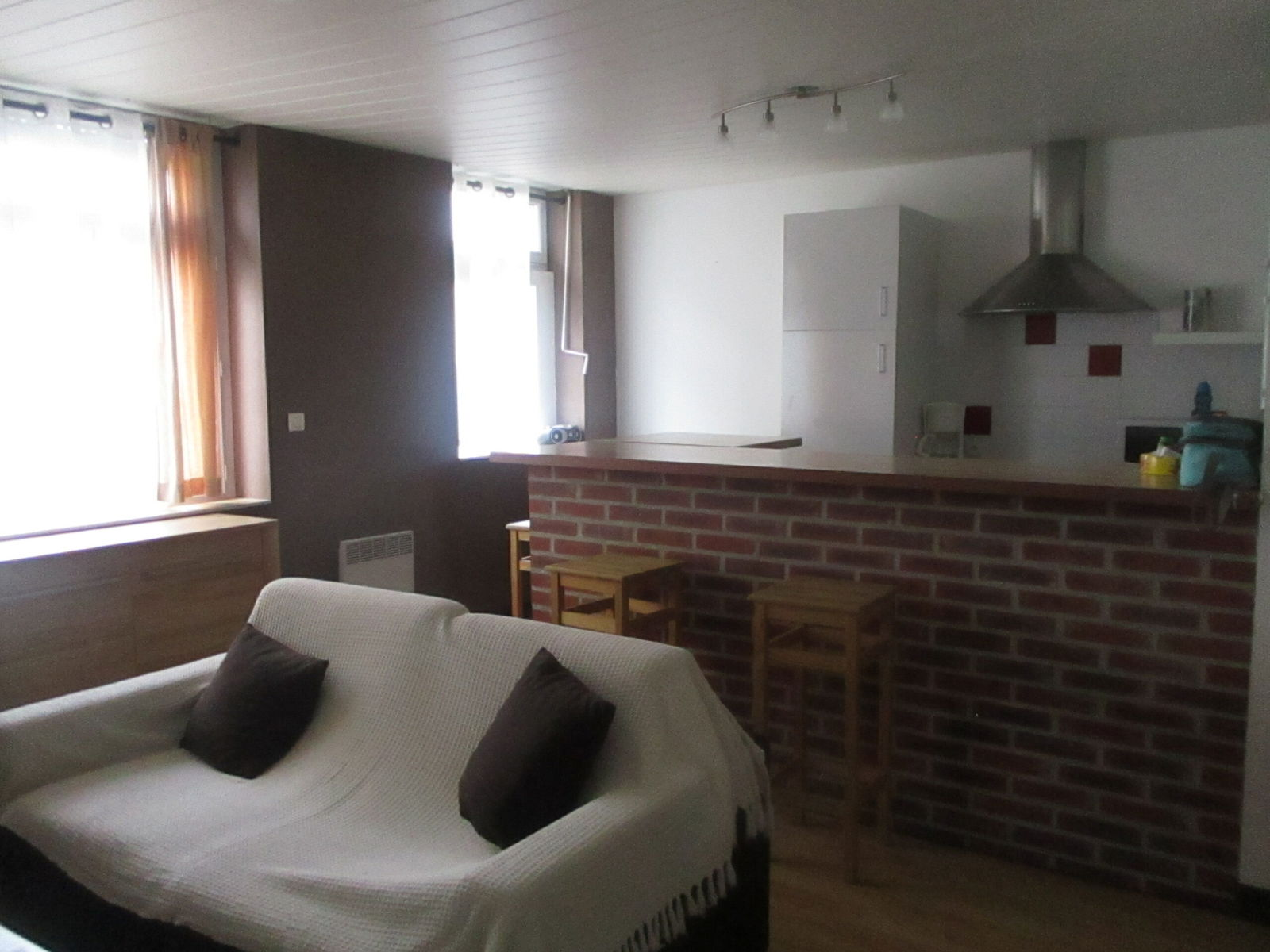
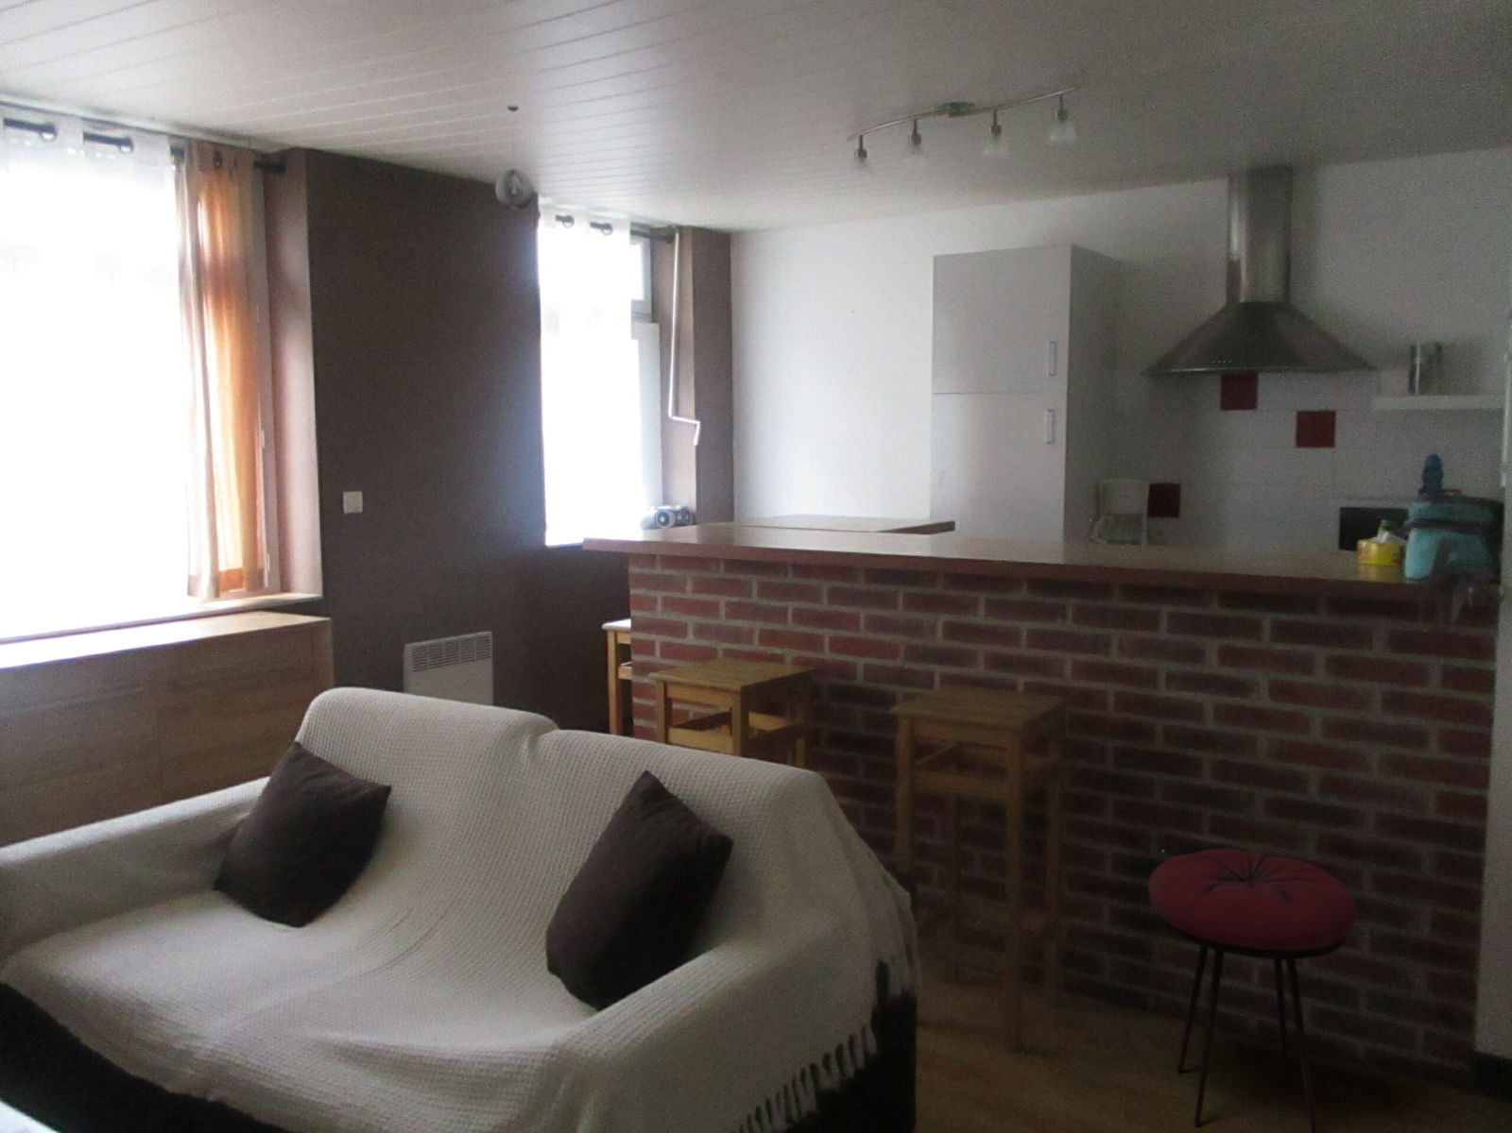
+ stool (1220, 979)
+ pendant light (513, 158)
